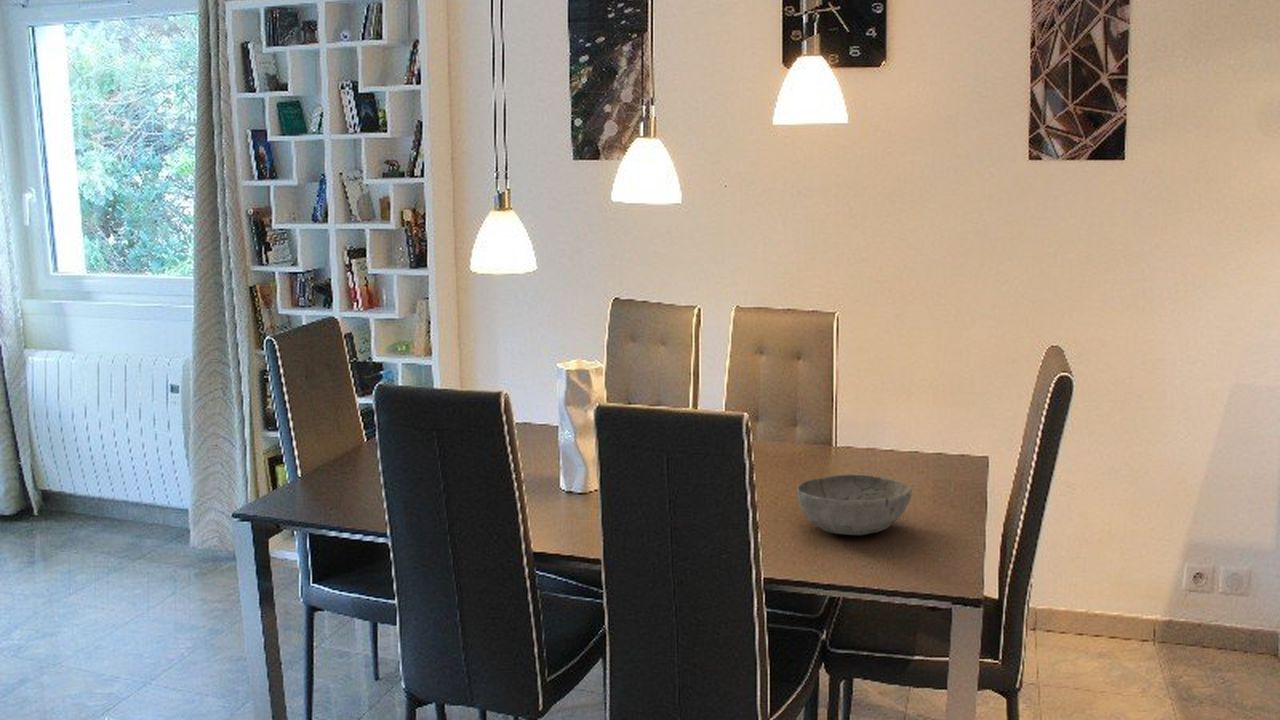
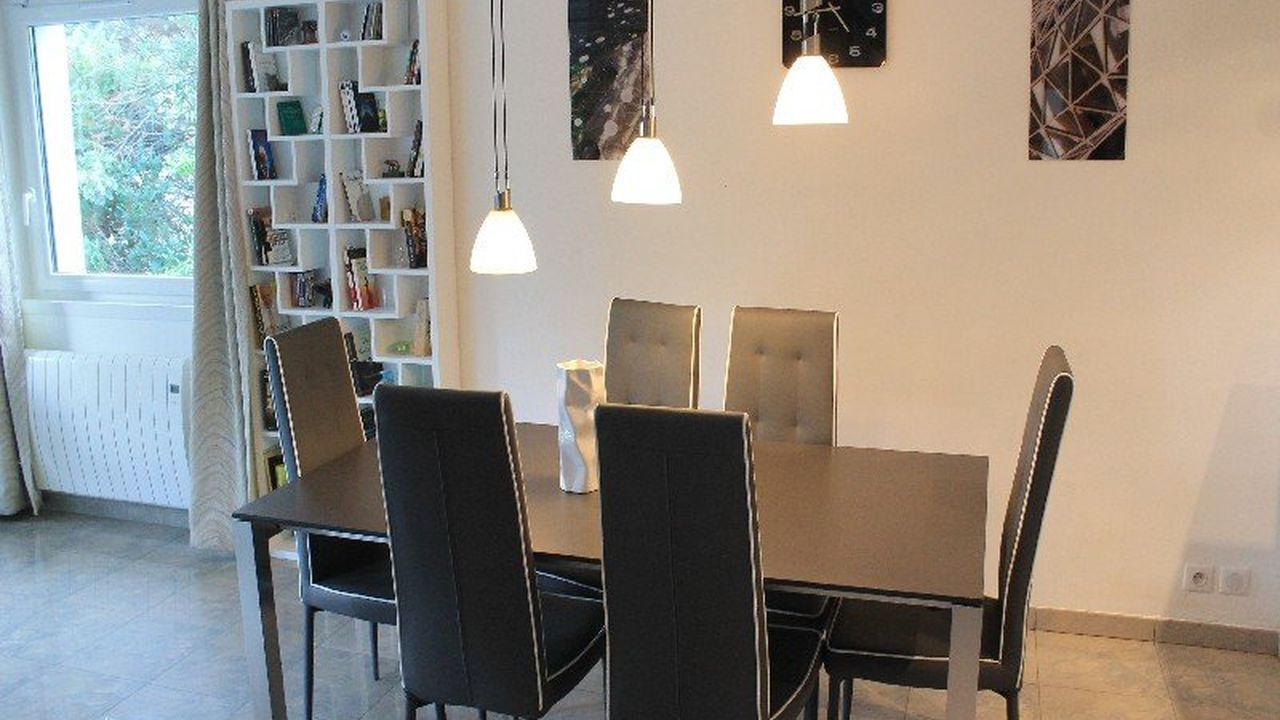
- bowl (852, 507)
